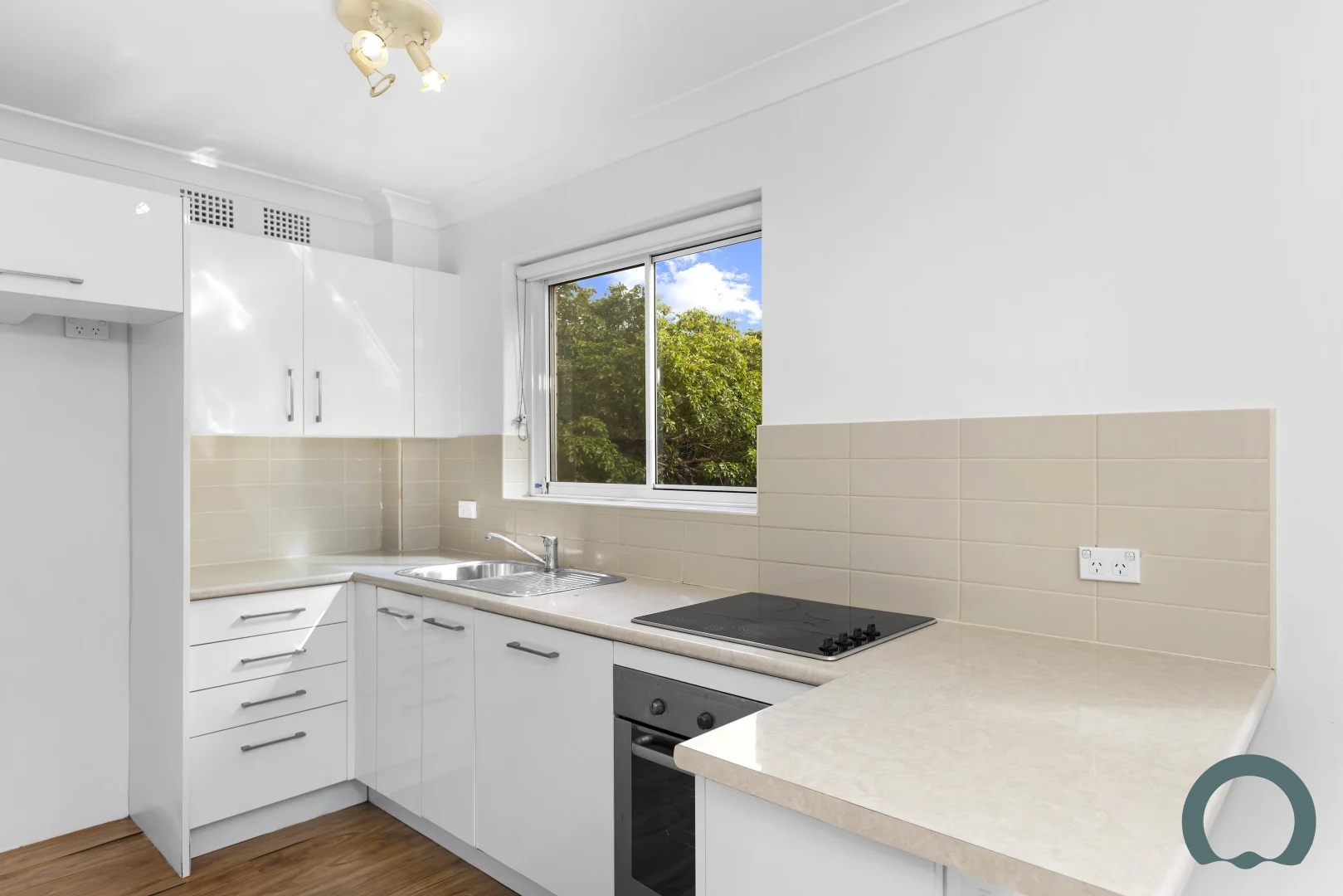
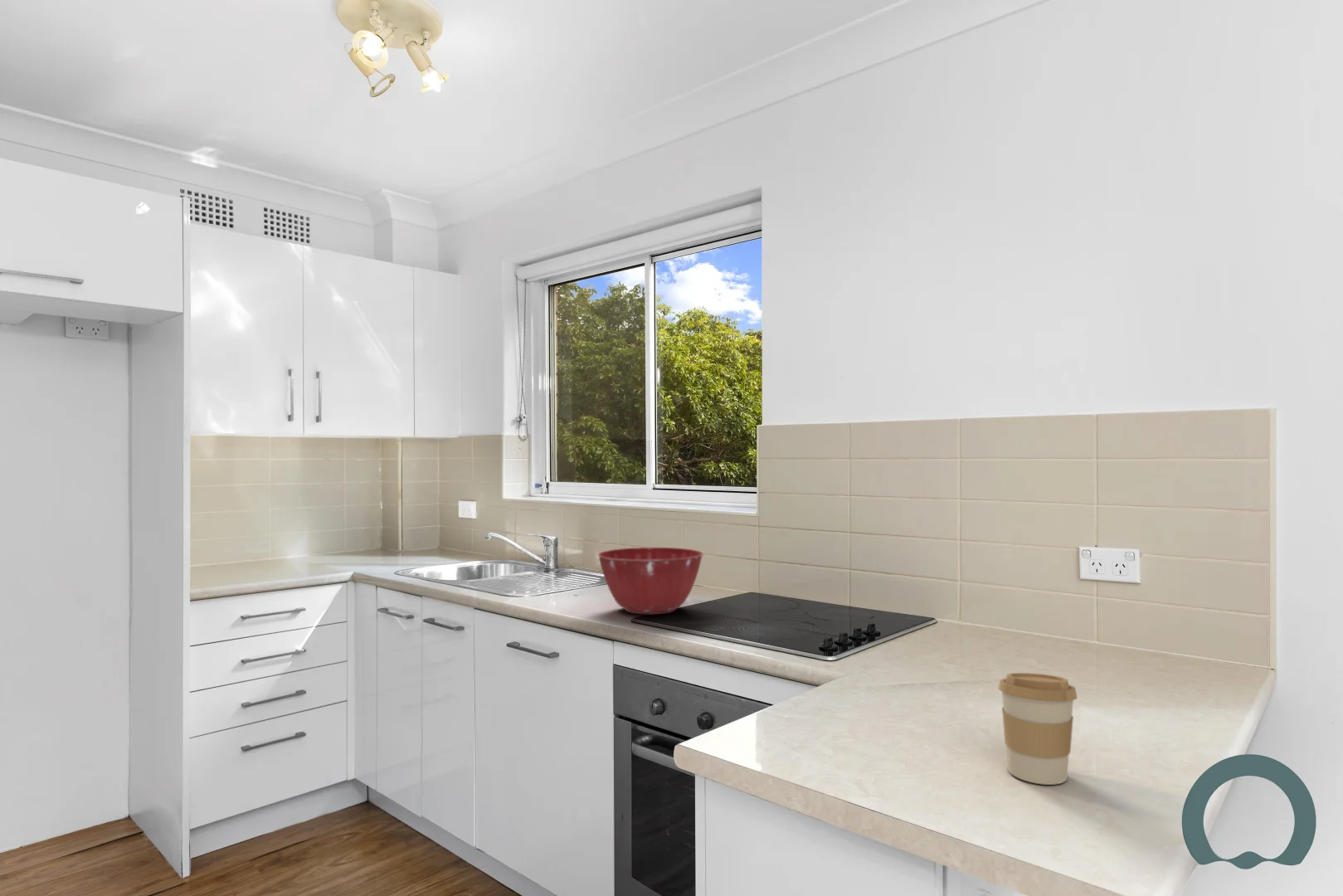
+ mixing bowl (650, 581)
+ coffee cup (1037, 723)
